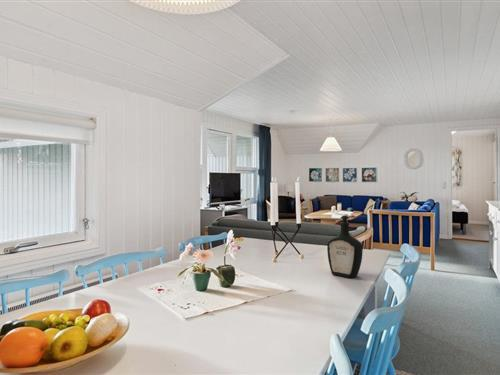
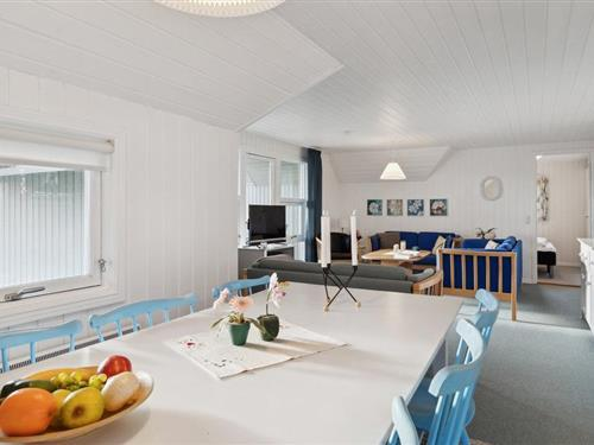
- bottle (344, 245)
